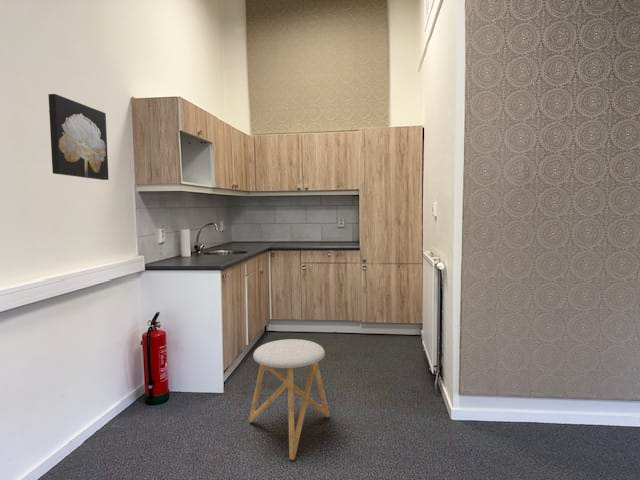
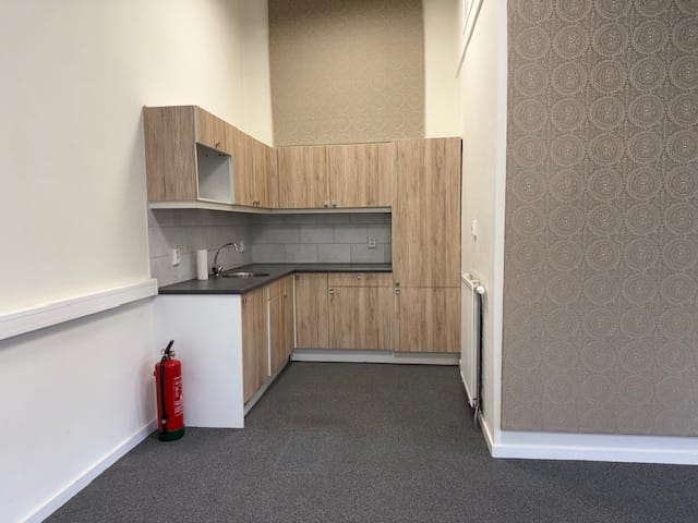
- wall art (80, 140)
- stool (289, 393)
